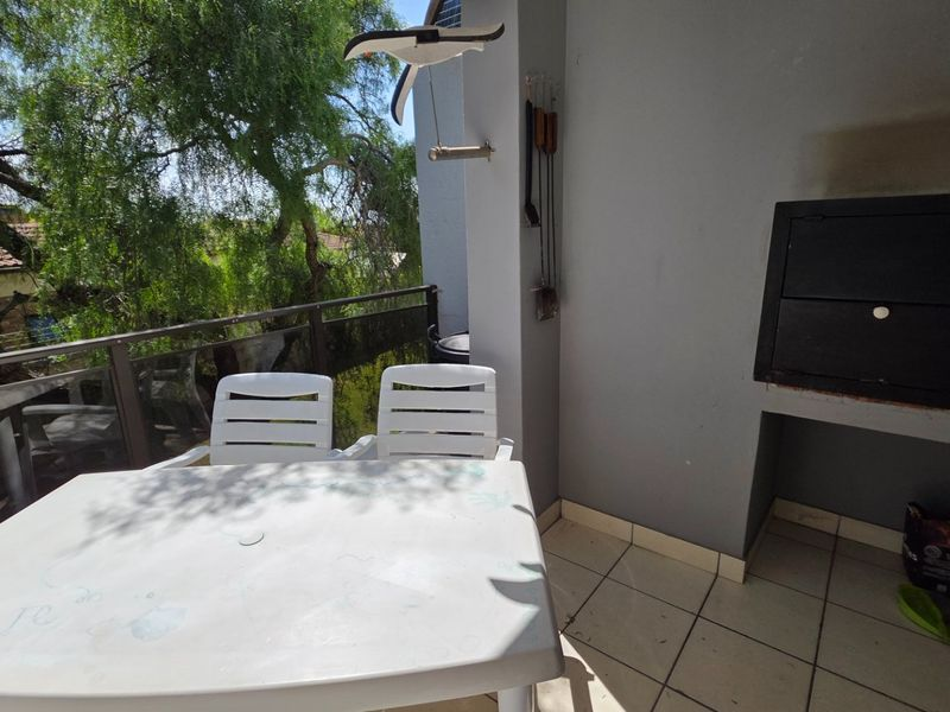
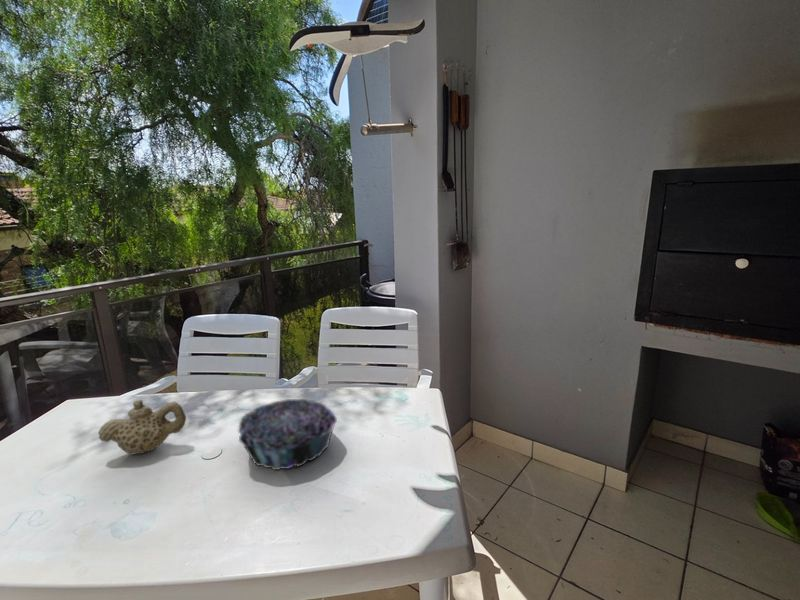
+ decorative bowl (287, 434)
+ teapot (143, 425)
